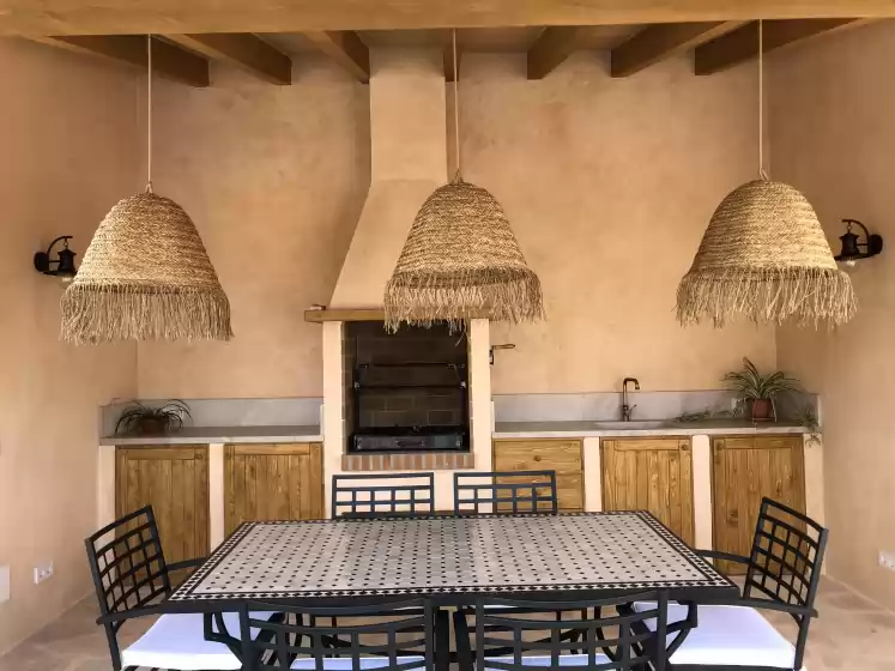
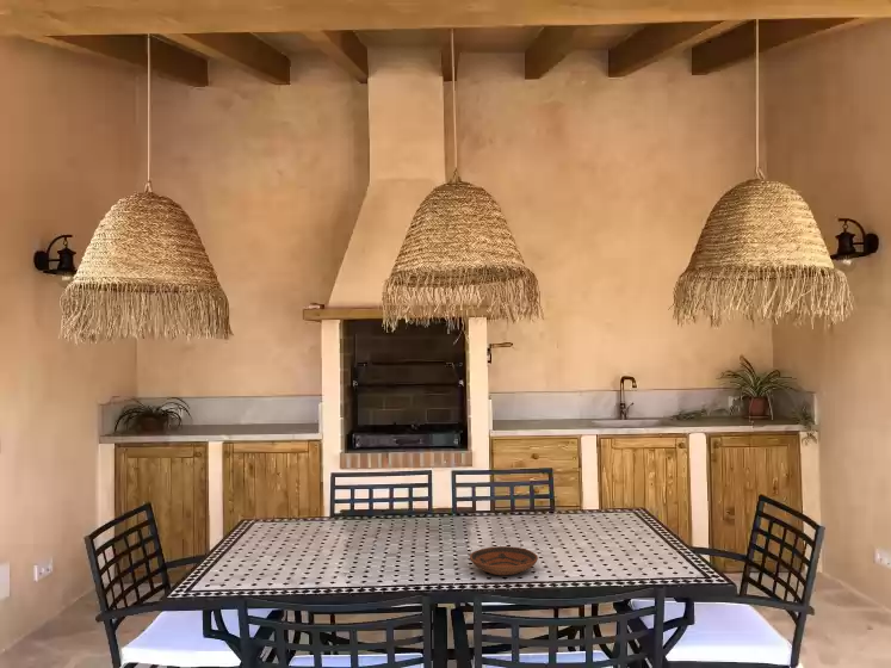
+ bowl (503, 563)
